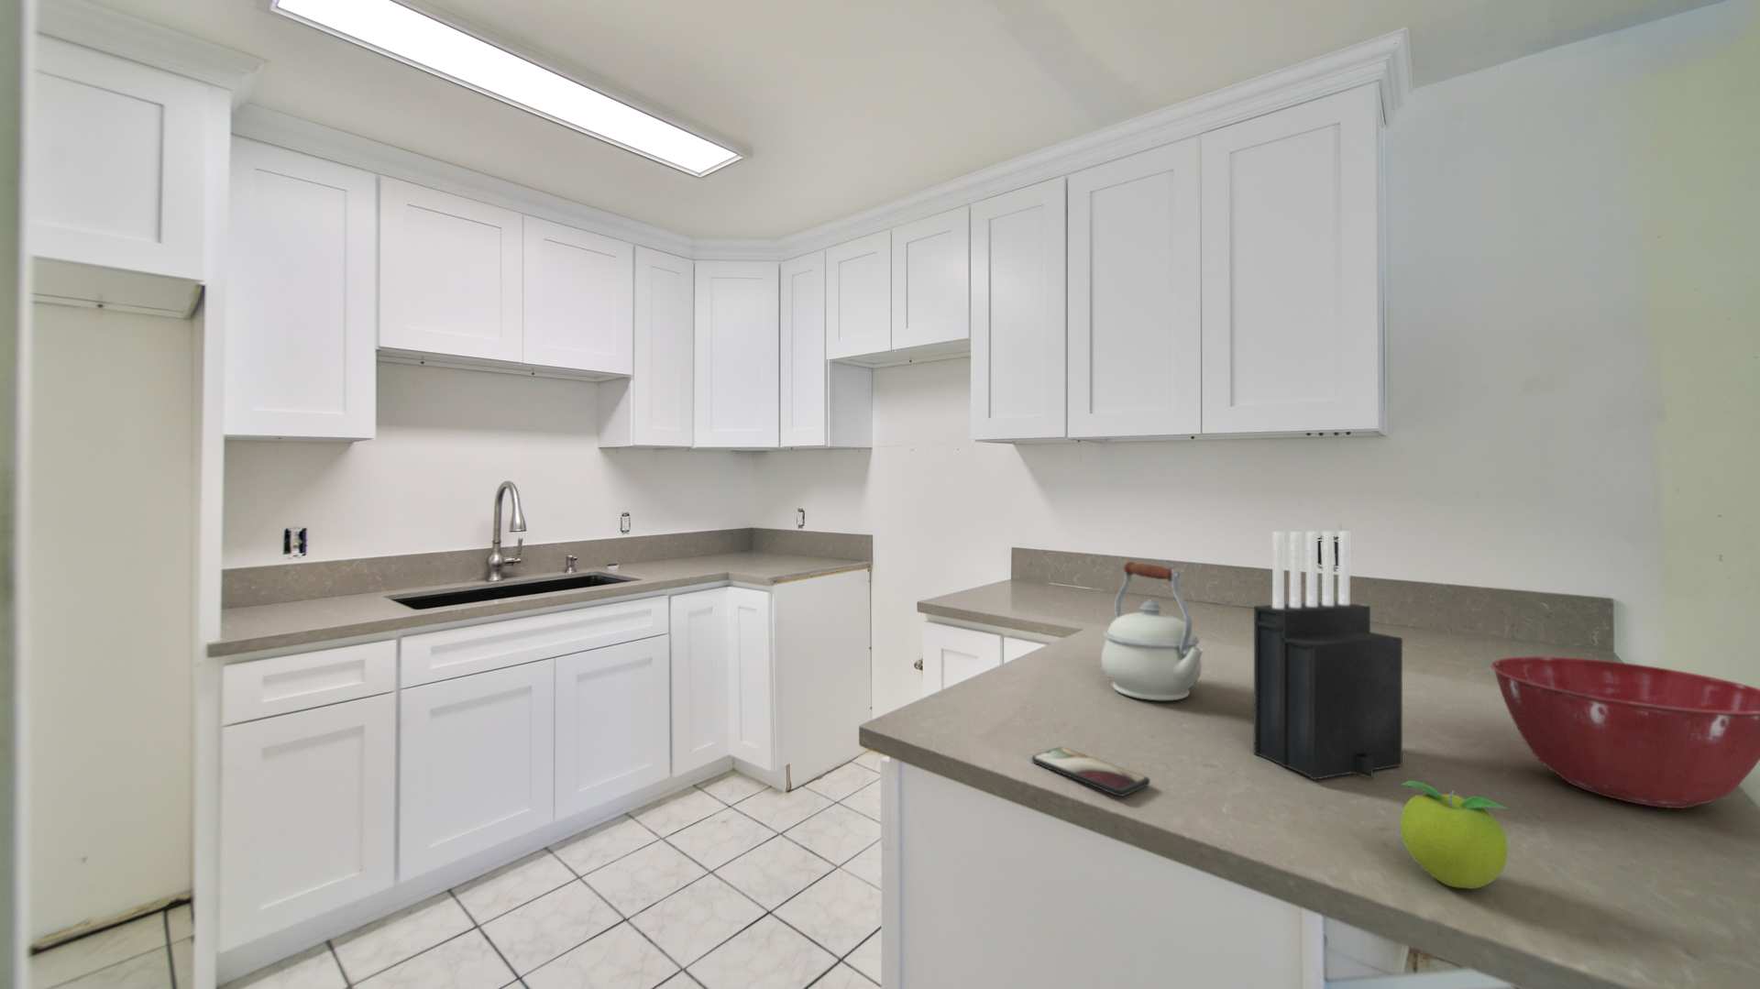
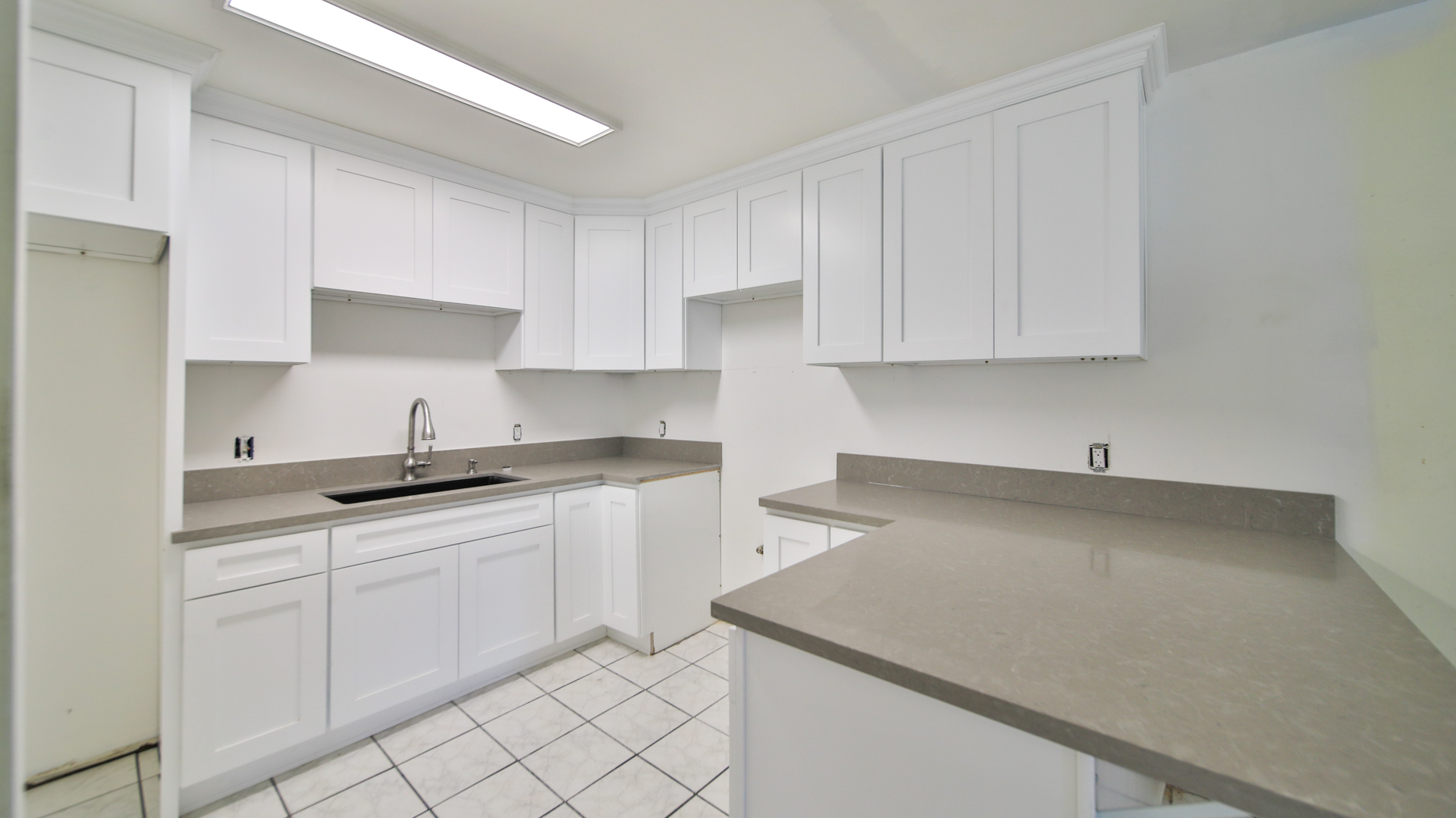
- kettle (1156, 629)
- mixing bowl (1625, 733)
- knife block (1333, 647)
- smartphone (1088, 770)
- fruit (1451, 835)
